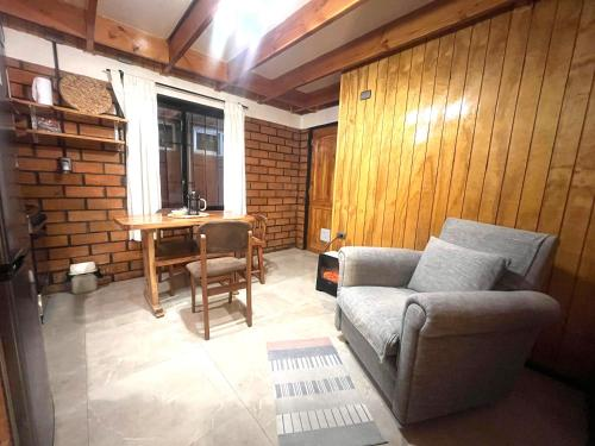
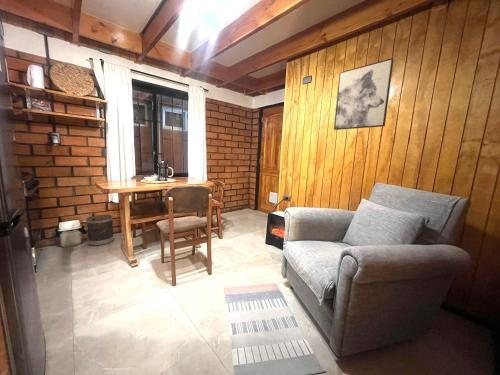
+ wall art (360, 97)
+ wastebasket (100, 230)
